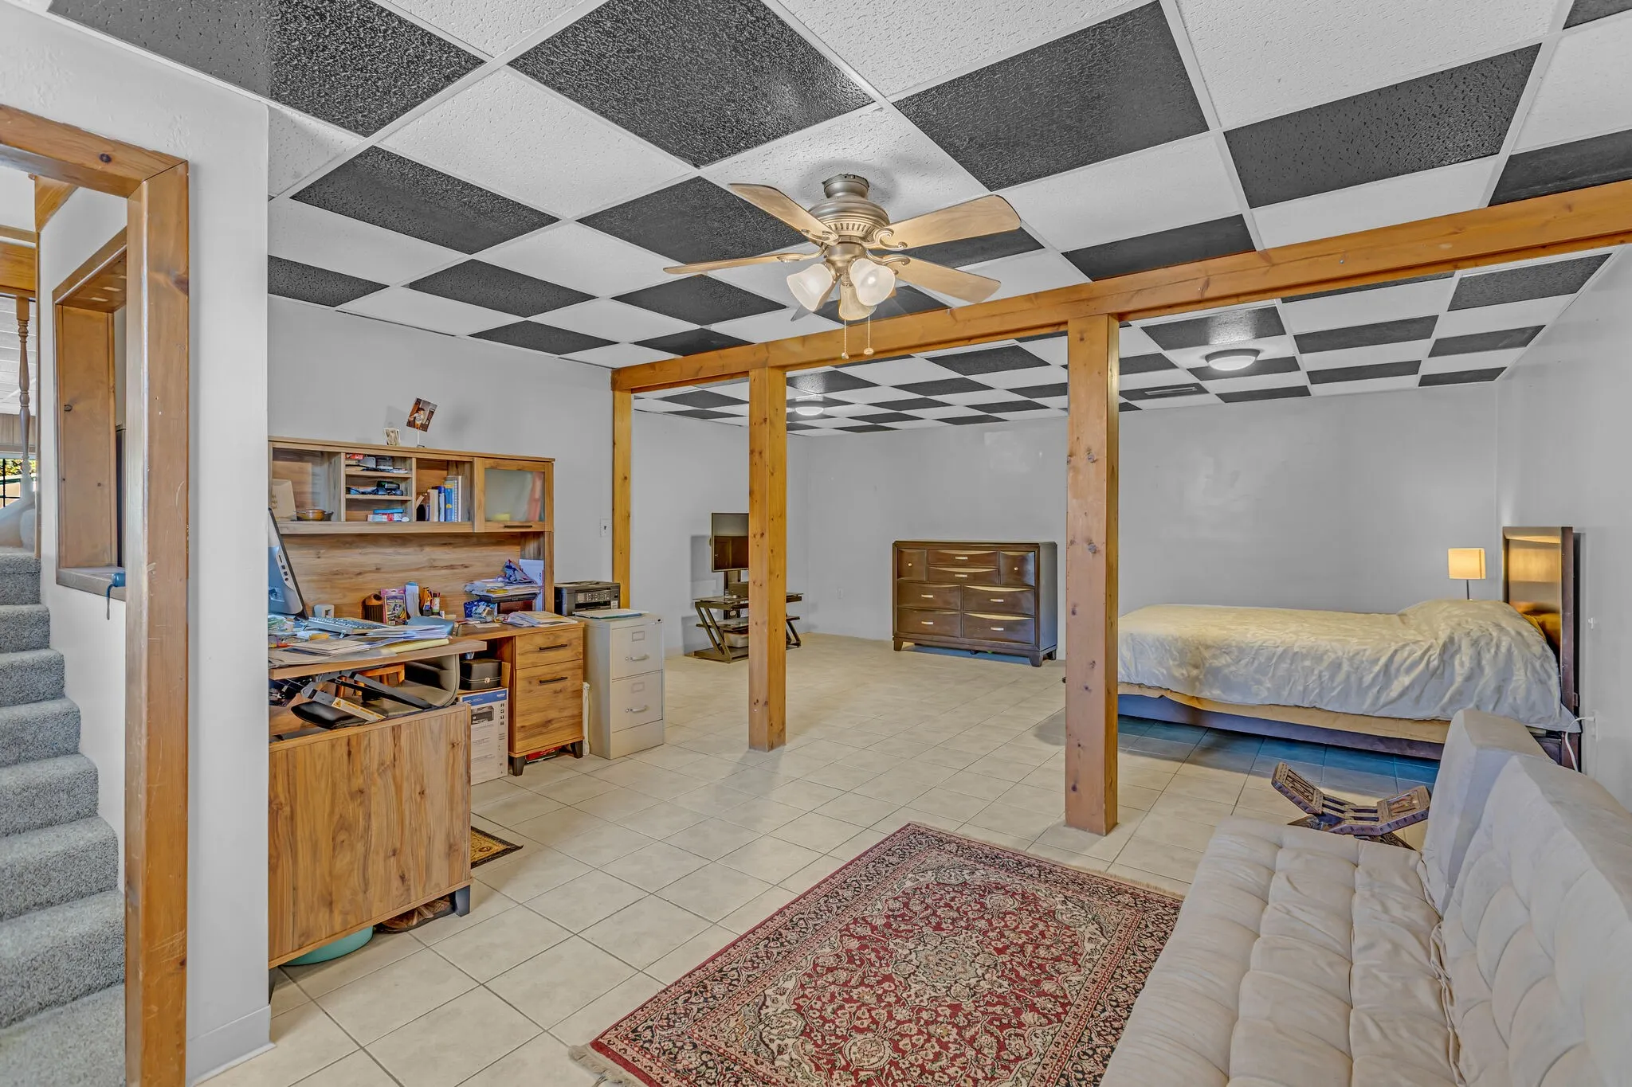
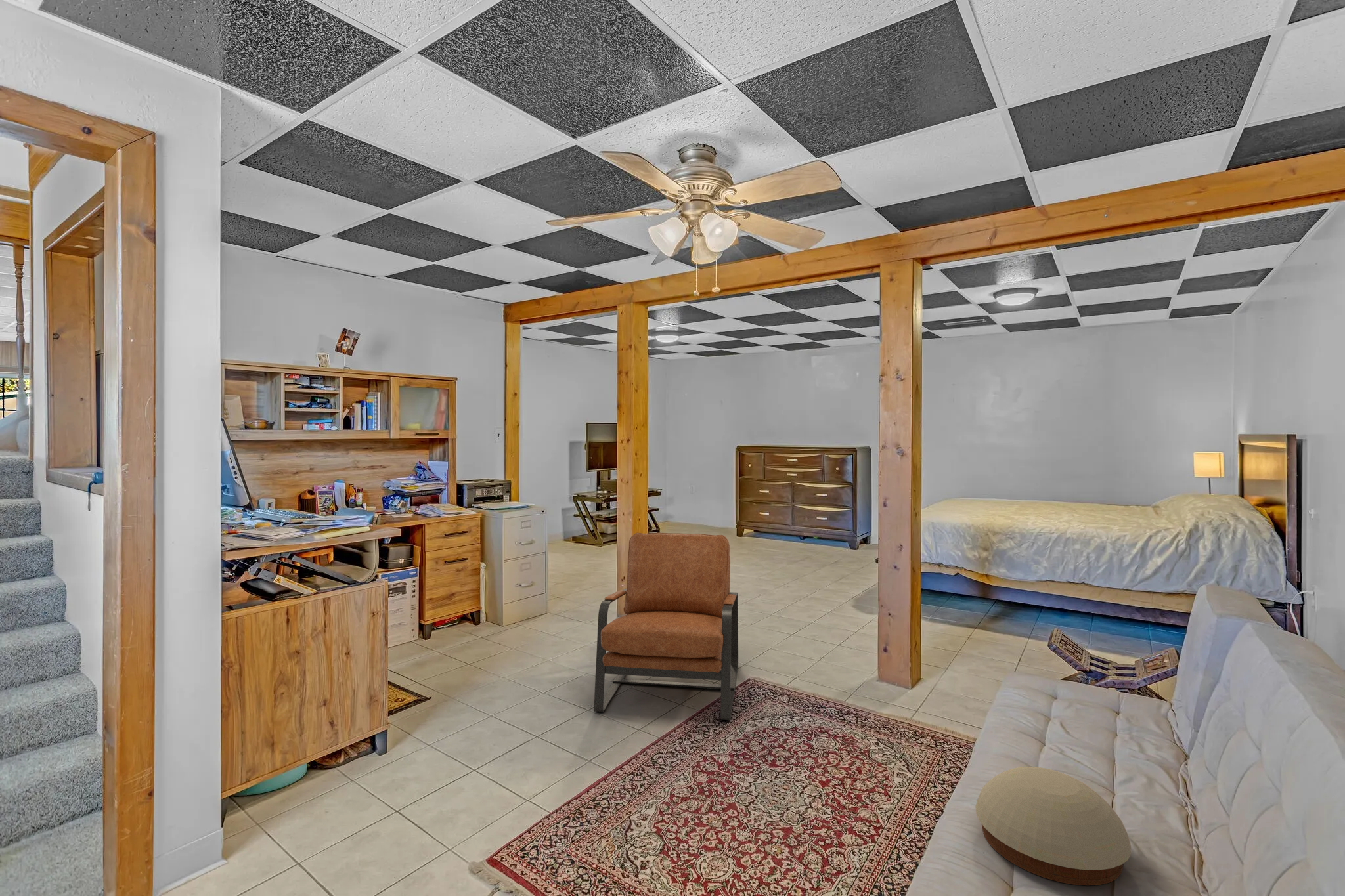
+ chair (672, 614)
+ cushion (1049, 811)
